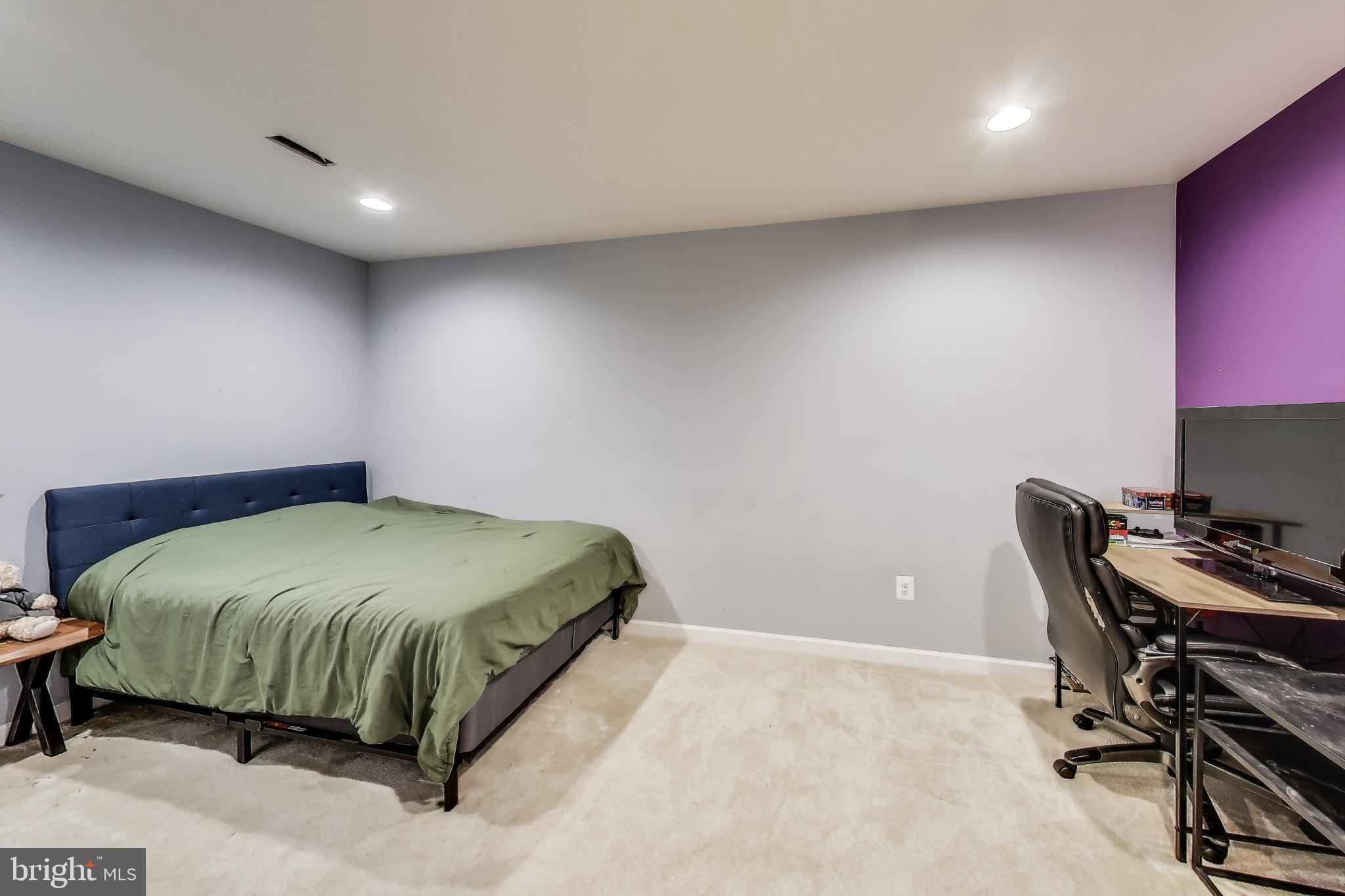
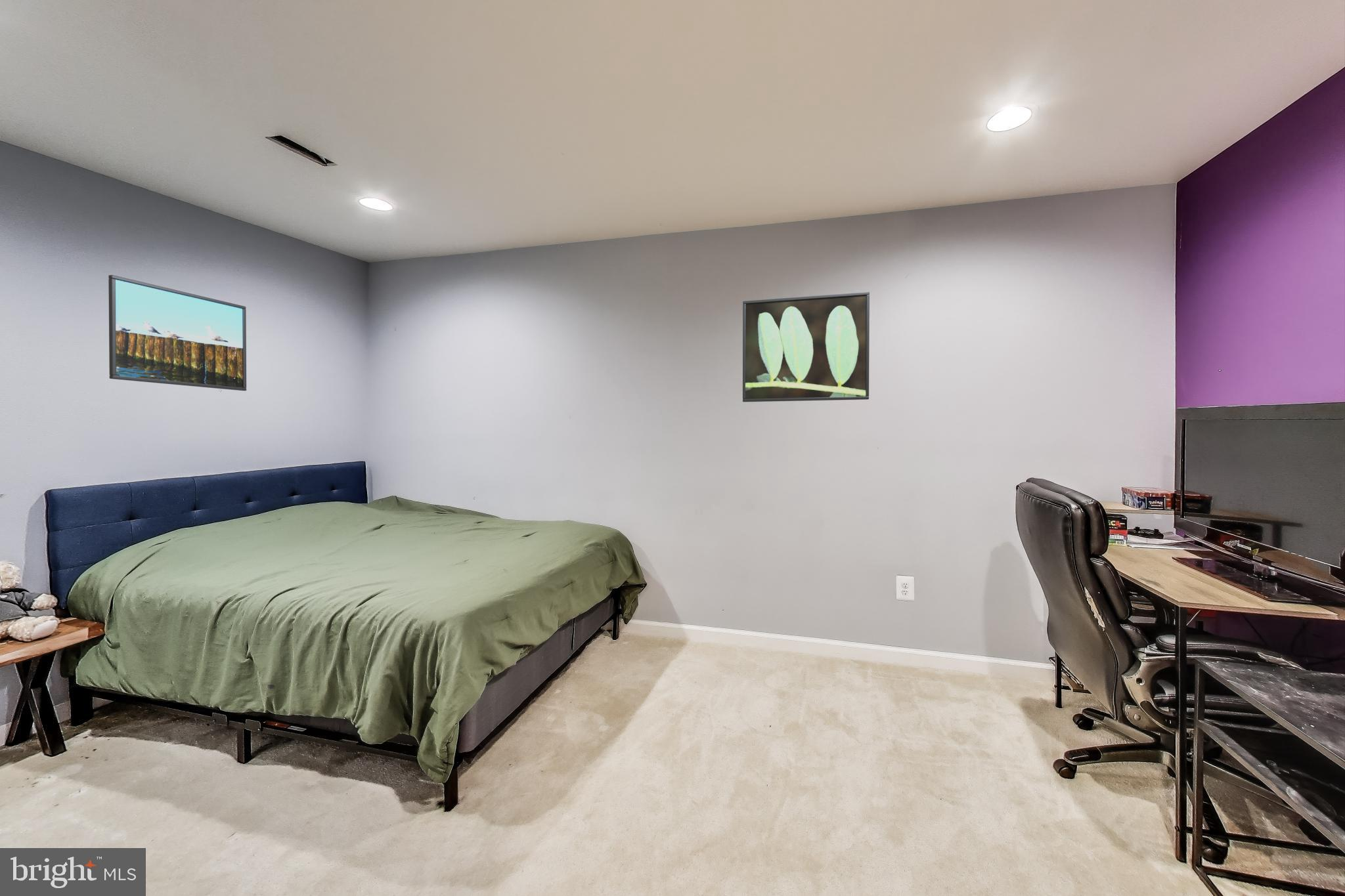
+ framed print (804, 349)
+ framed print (185, 339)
